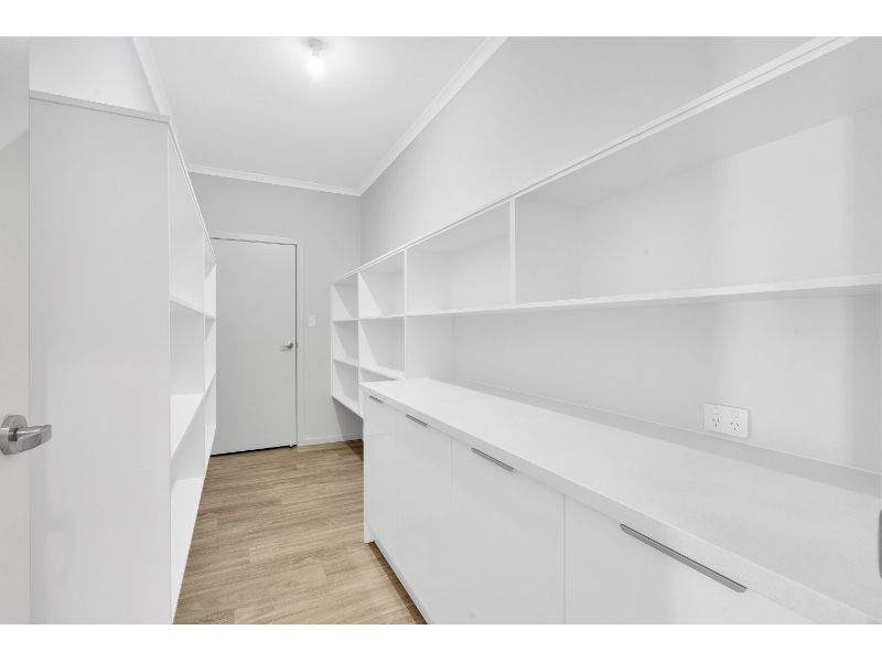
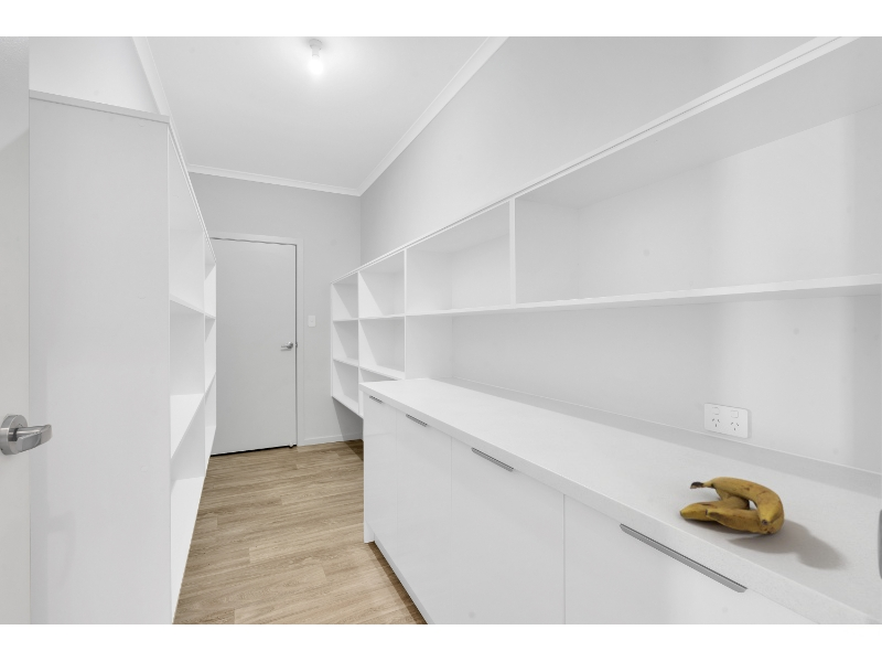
+ banana (727, 499)
